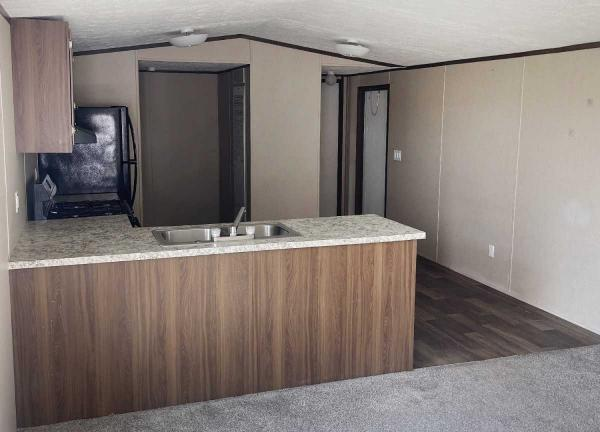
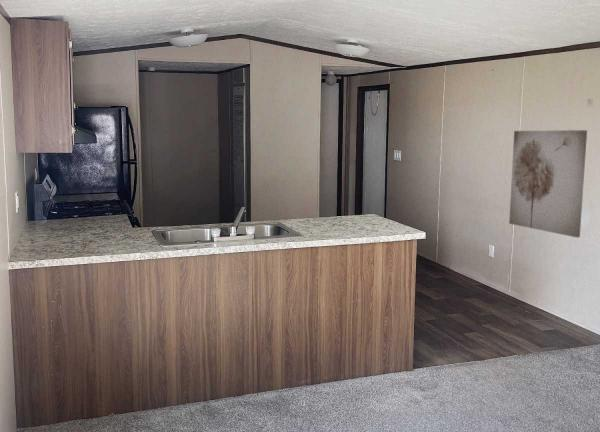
+ wall art (544, 180)
